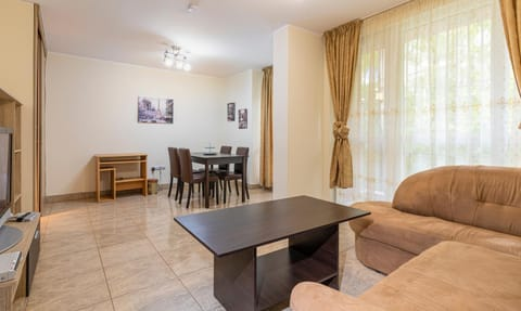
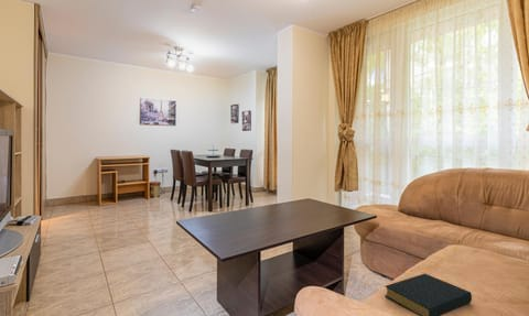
+ hardback book (427, 294)
